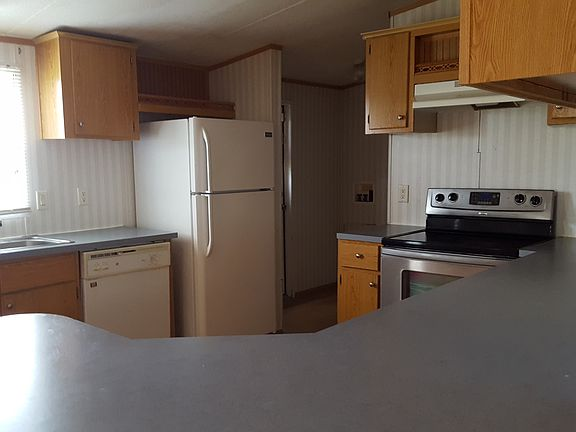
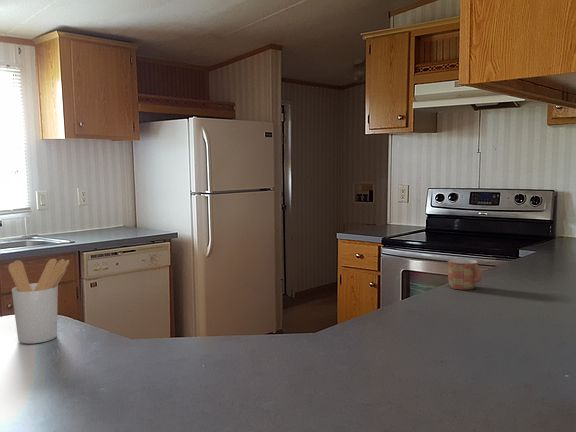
+ mug (465, 274)
+ utensil holder (43, 297)
